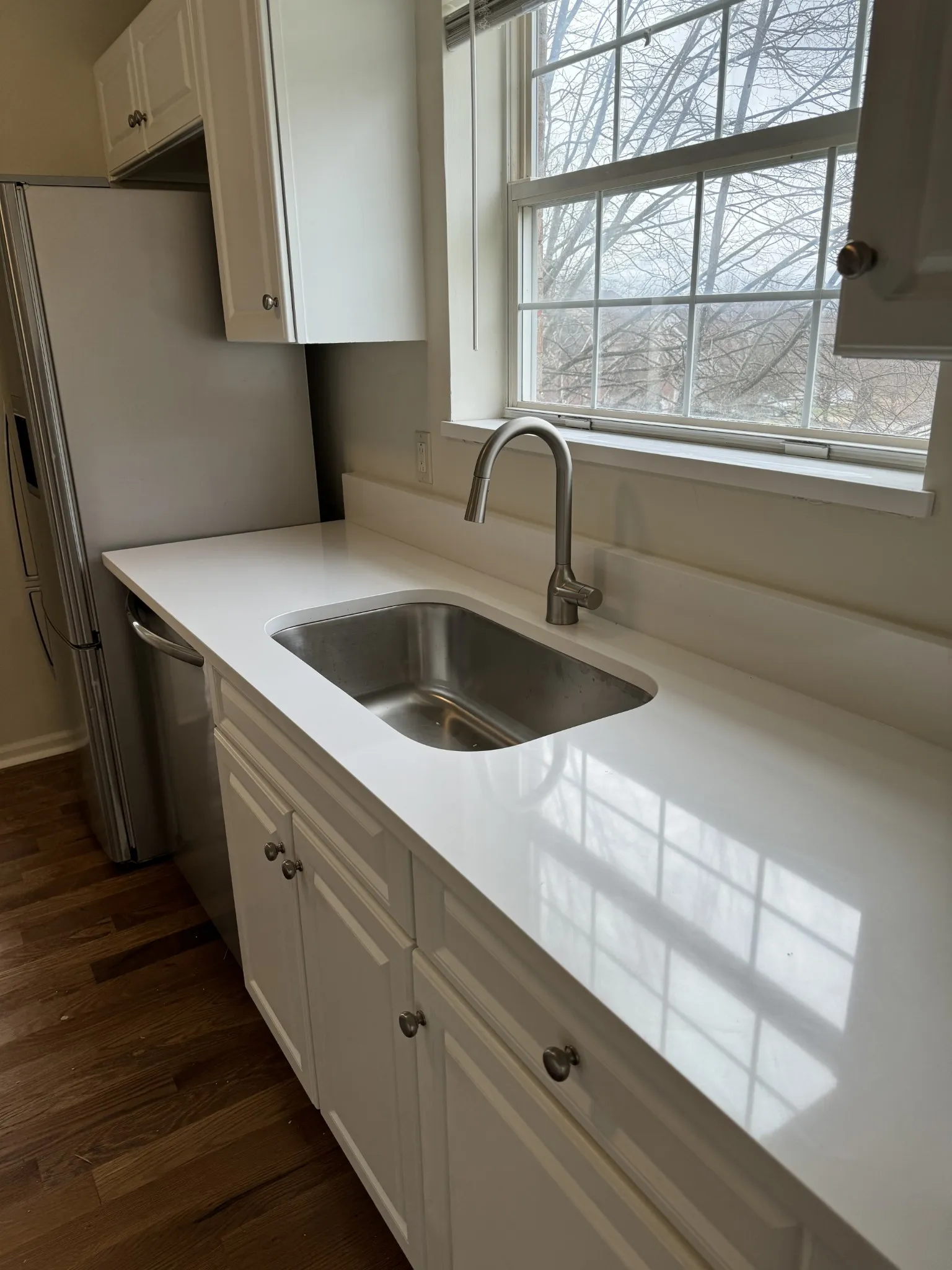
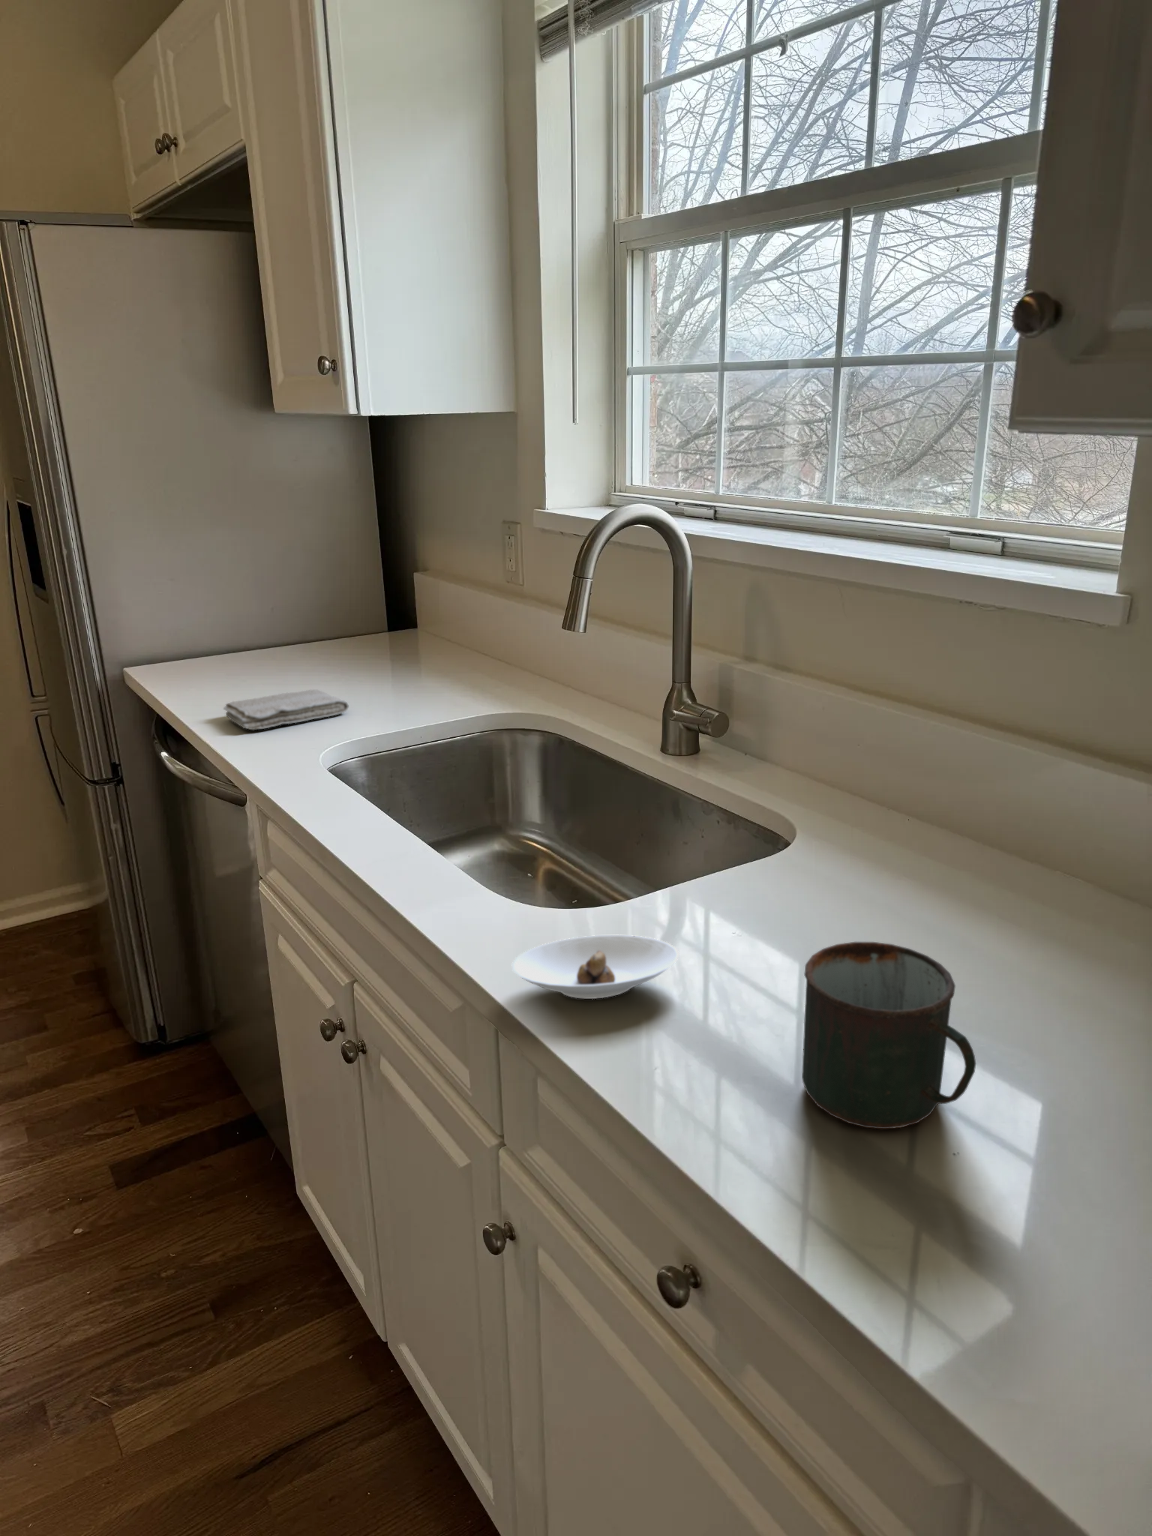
+ washcloth (286, 708)
+ mug (891, 1045)
+ saucer (597, 970)
